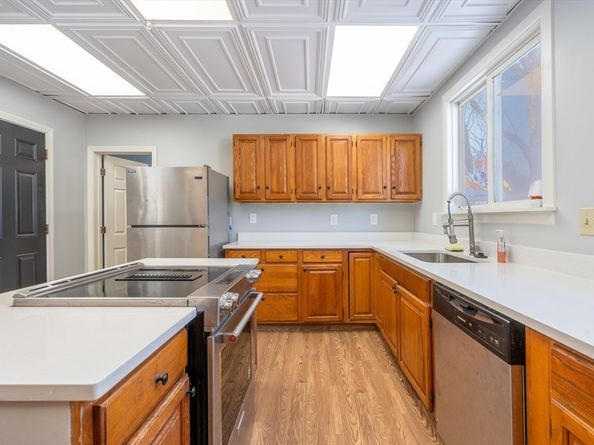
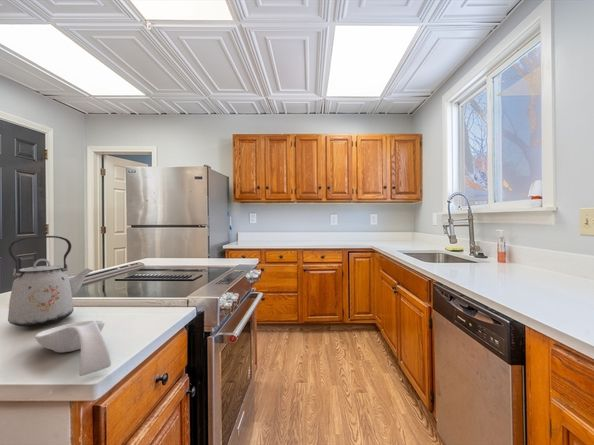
+ spoon rest (79, 336)
+ kettle (53, 277)
